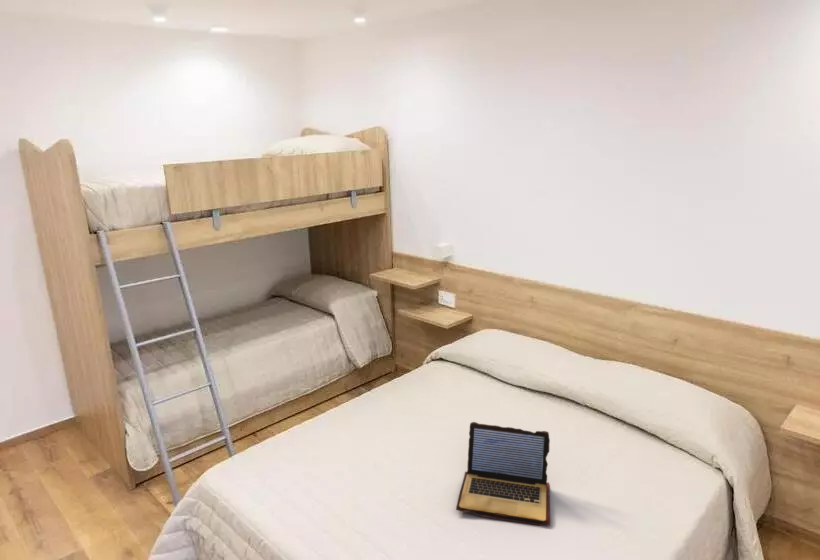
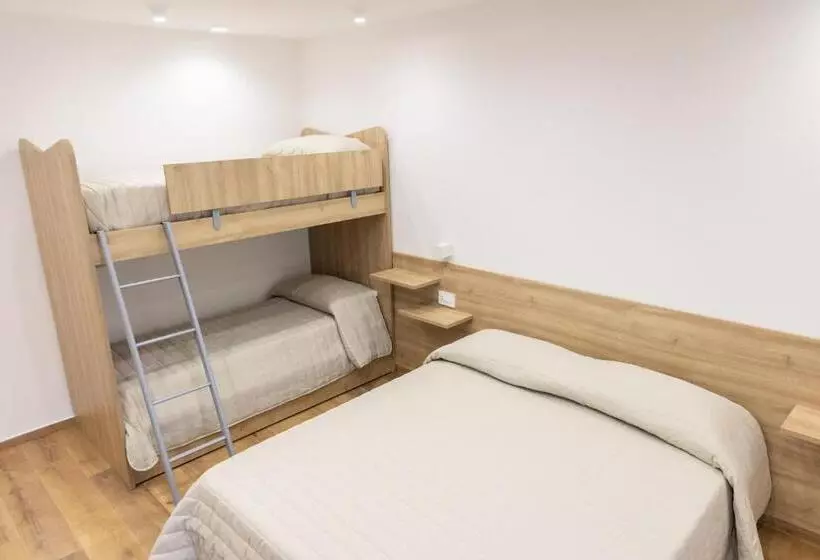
- laptop (505, 471)
